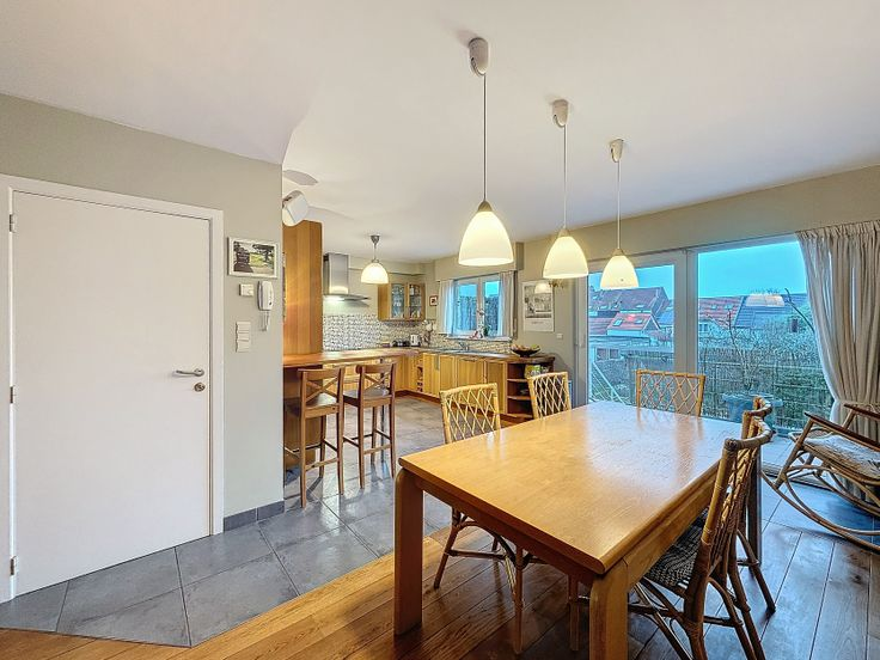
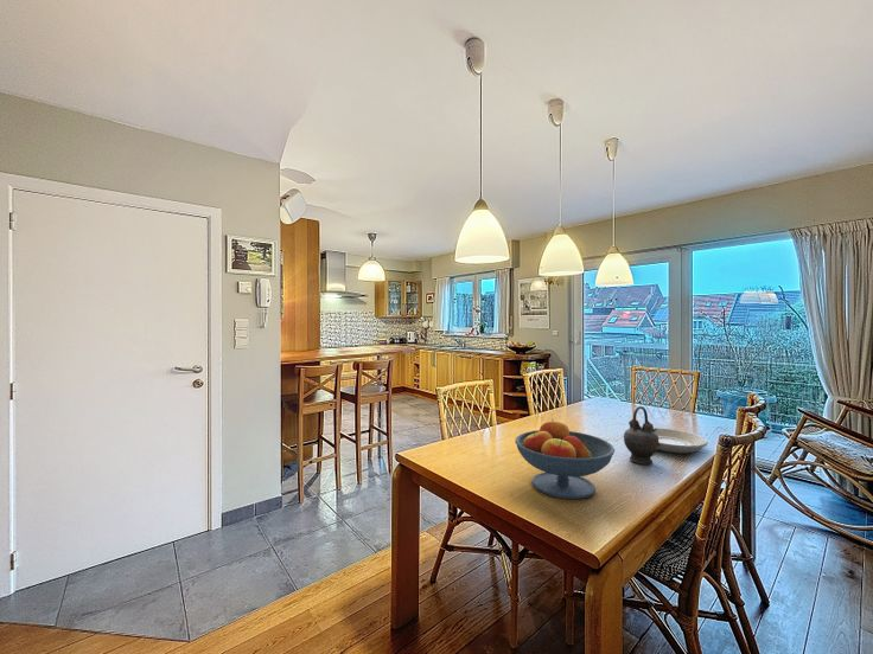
+ fruit bowl (562, 456)
+ teapot (643, 434)
+ plate (669, 441)
